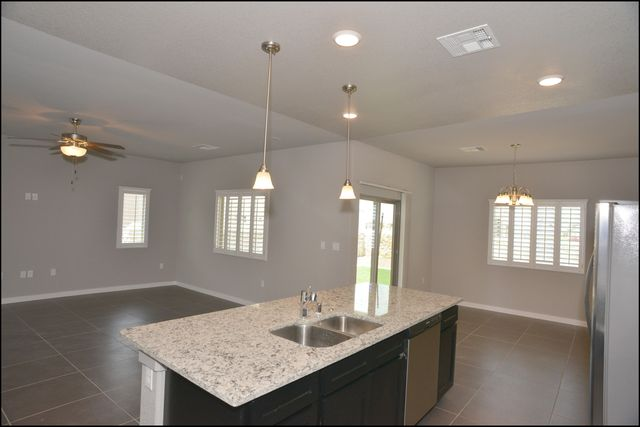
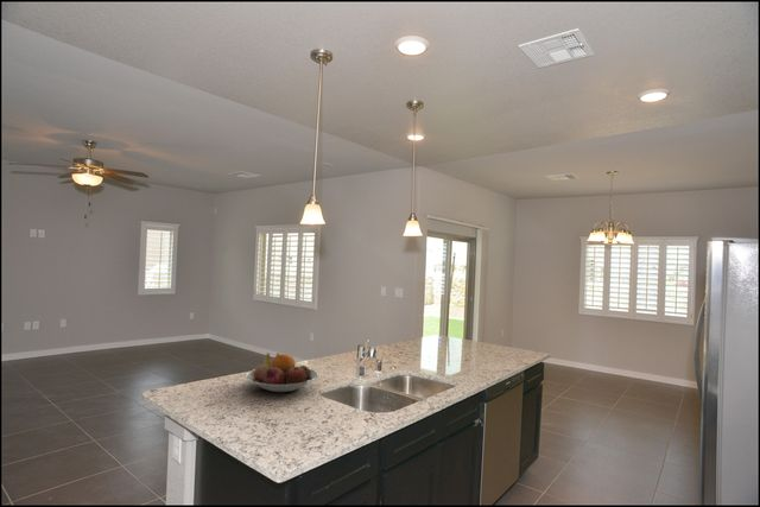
+ fruit bowl (283, 372)
